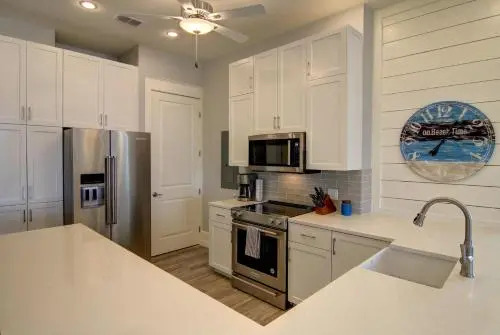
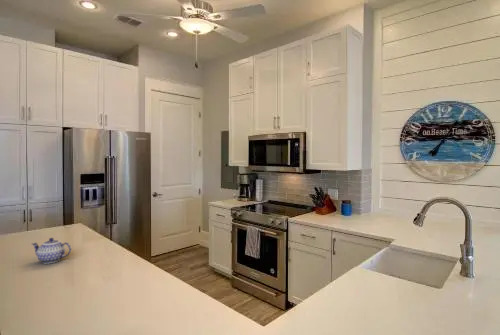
+ teapot (51, 249)
